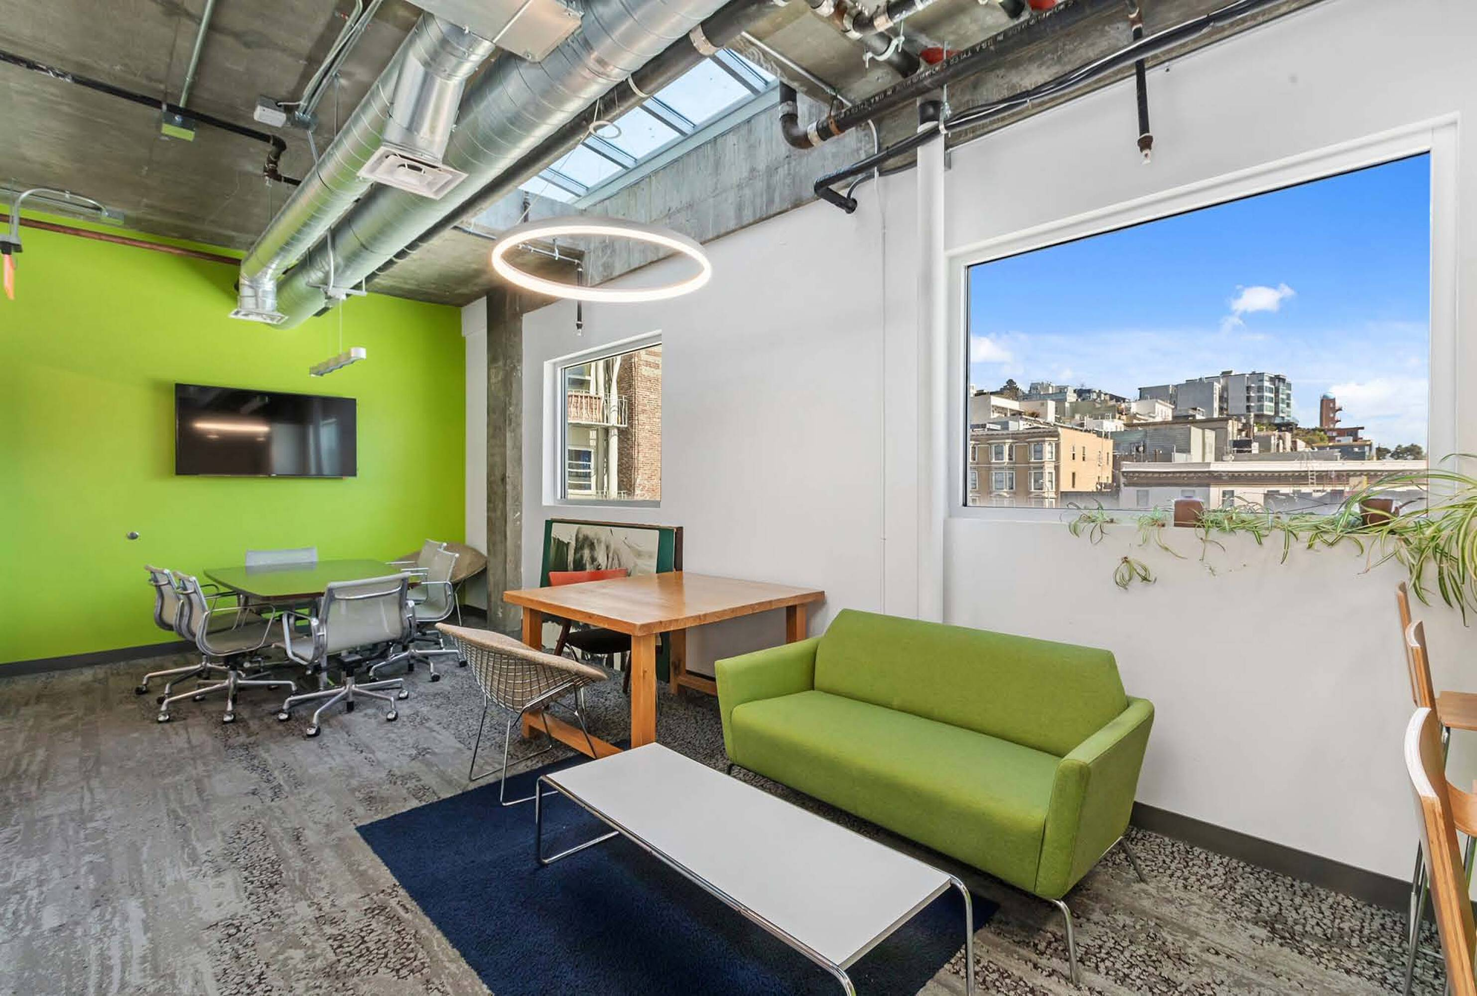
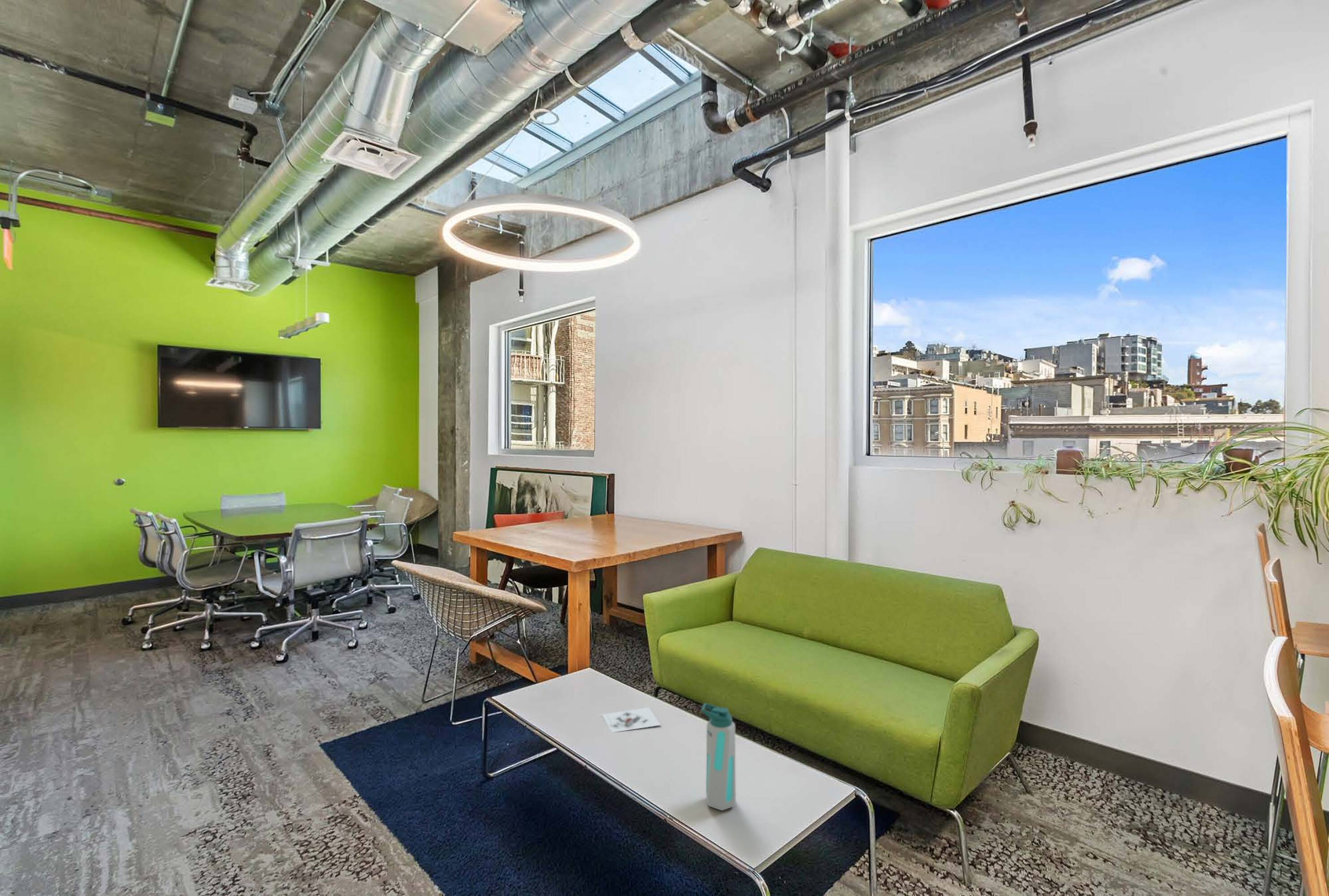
+ architectural model (625, 718)
+ water bottle (718, 755)
